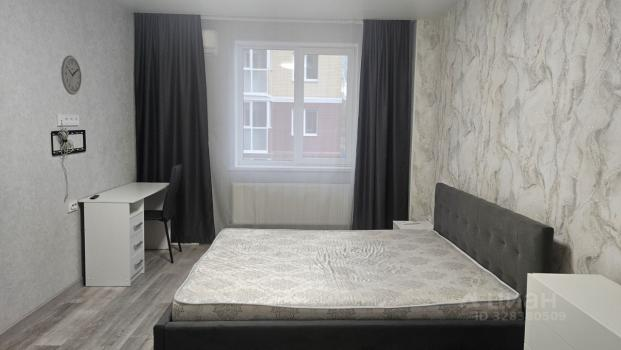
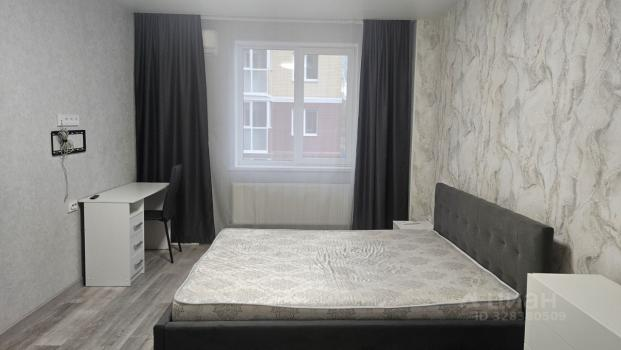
- wall clock (72, 75)
